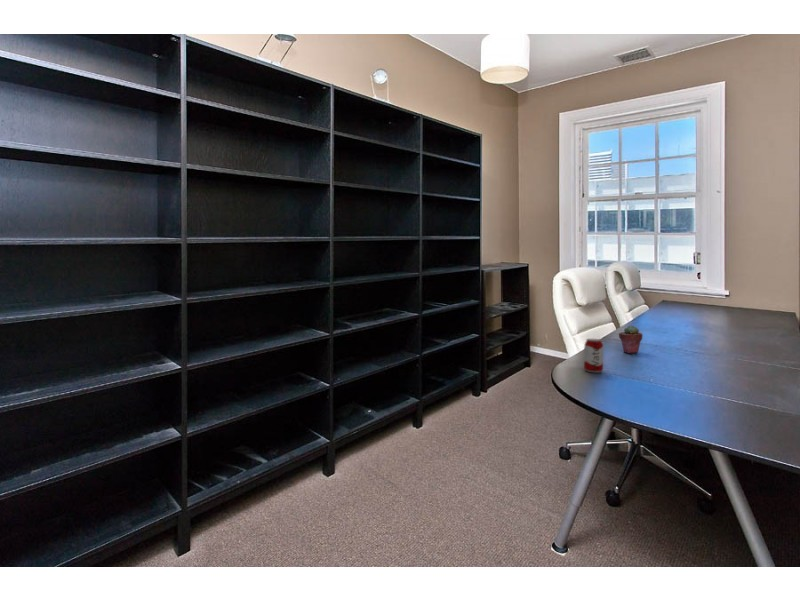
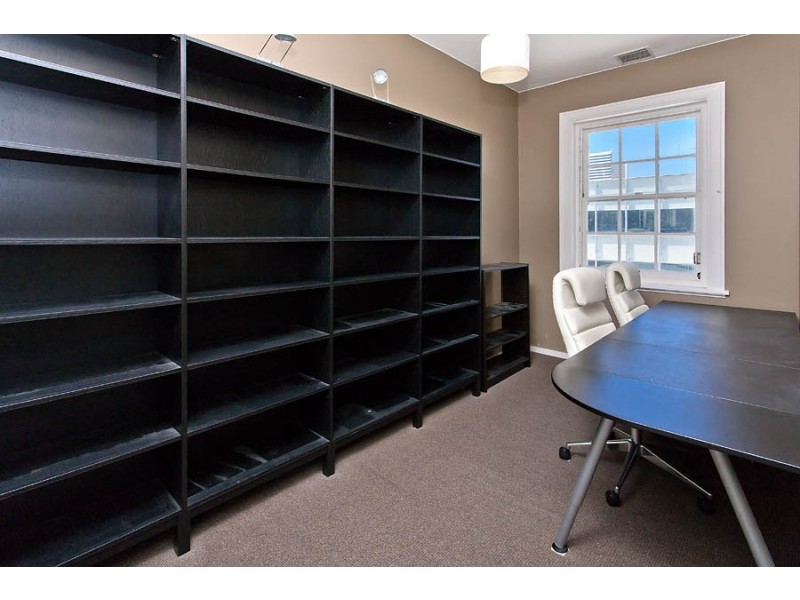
- potted succulent (630, 338)
- beverage can (593, 355)
